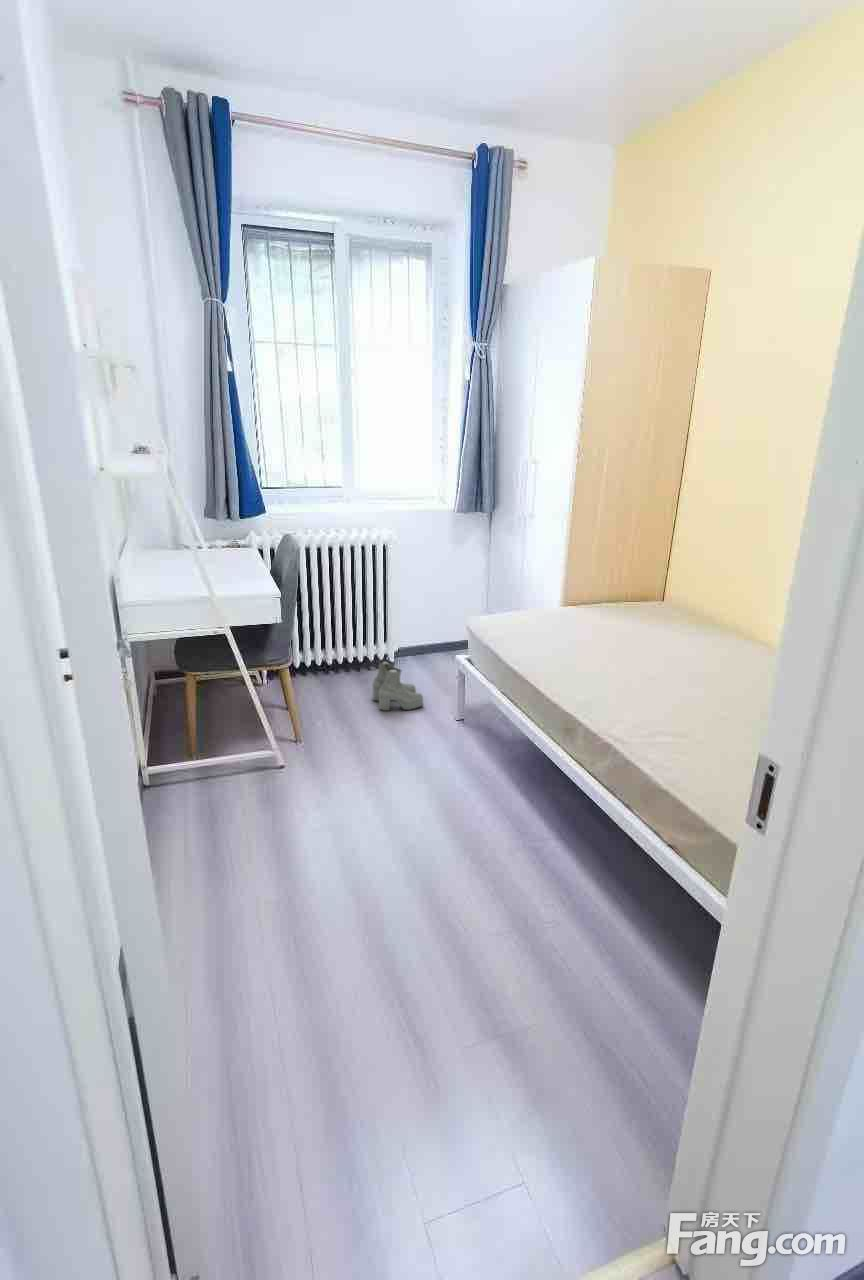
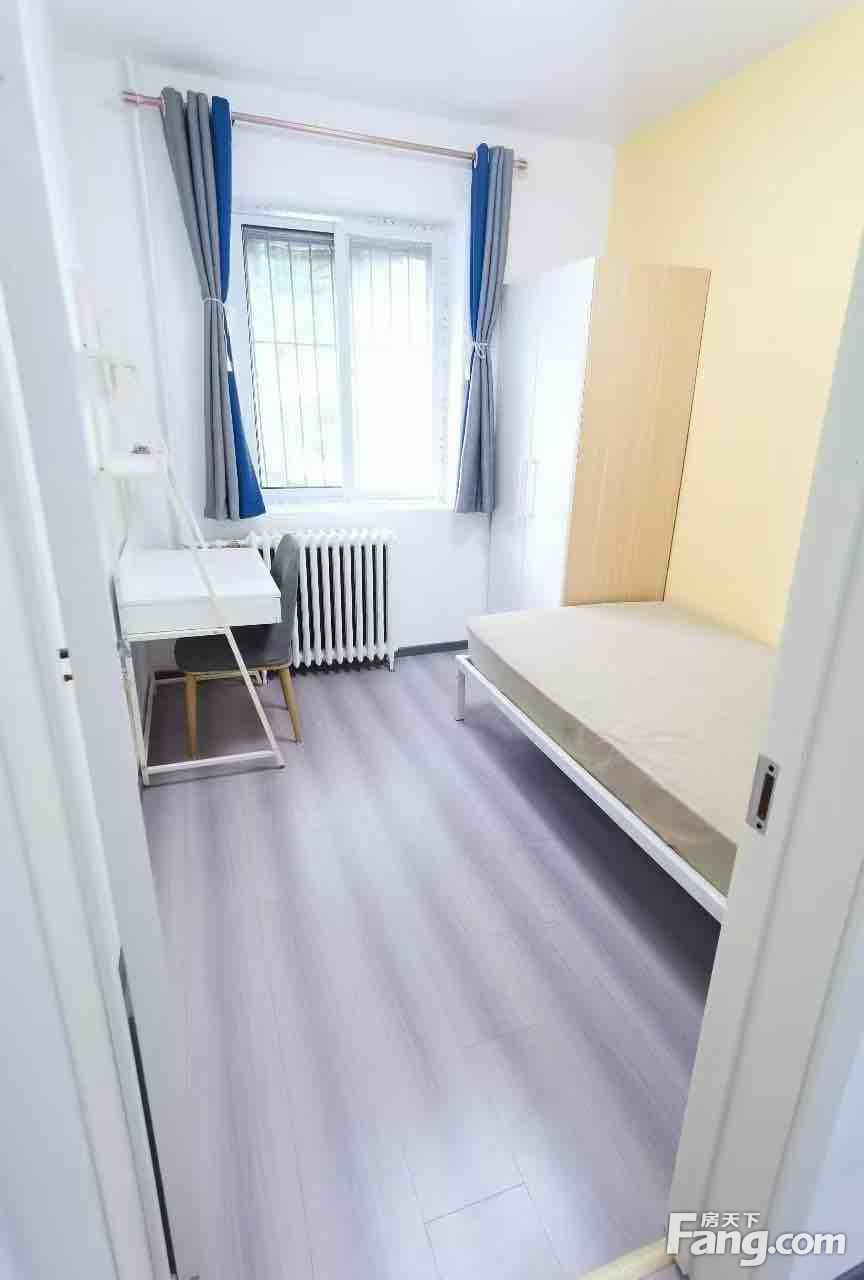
- boots (397, 683)
